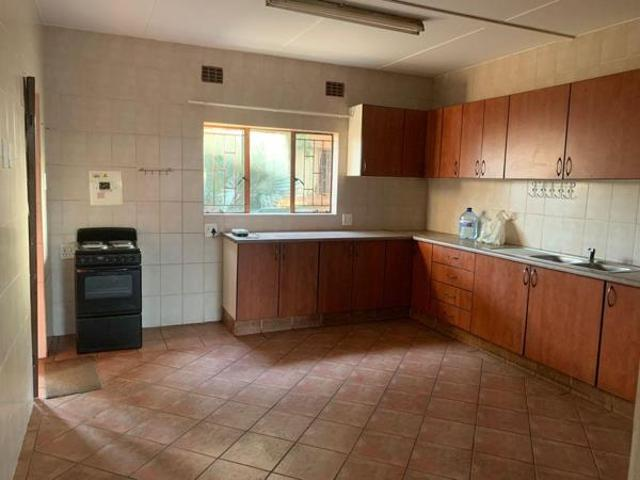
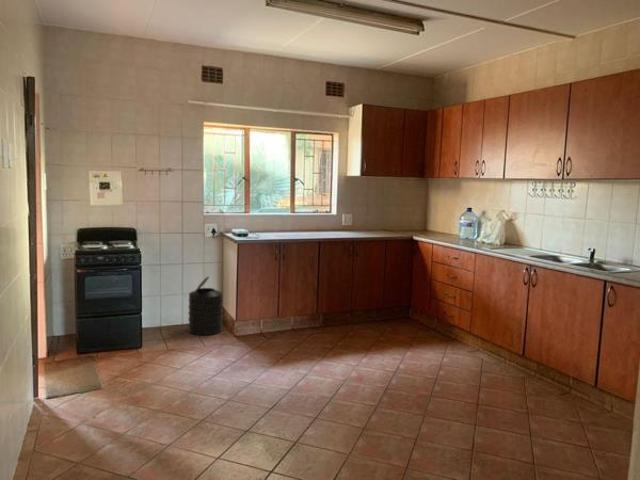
+ trash can (205, 303)
